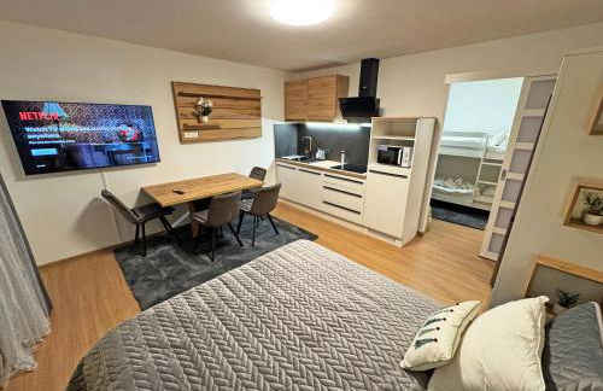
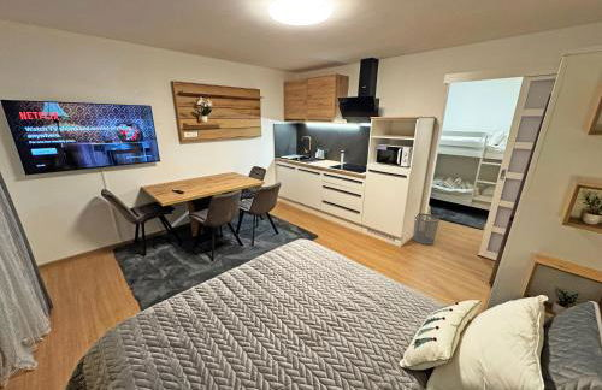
+ waste bin (424, 229)
